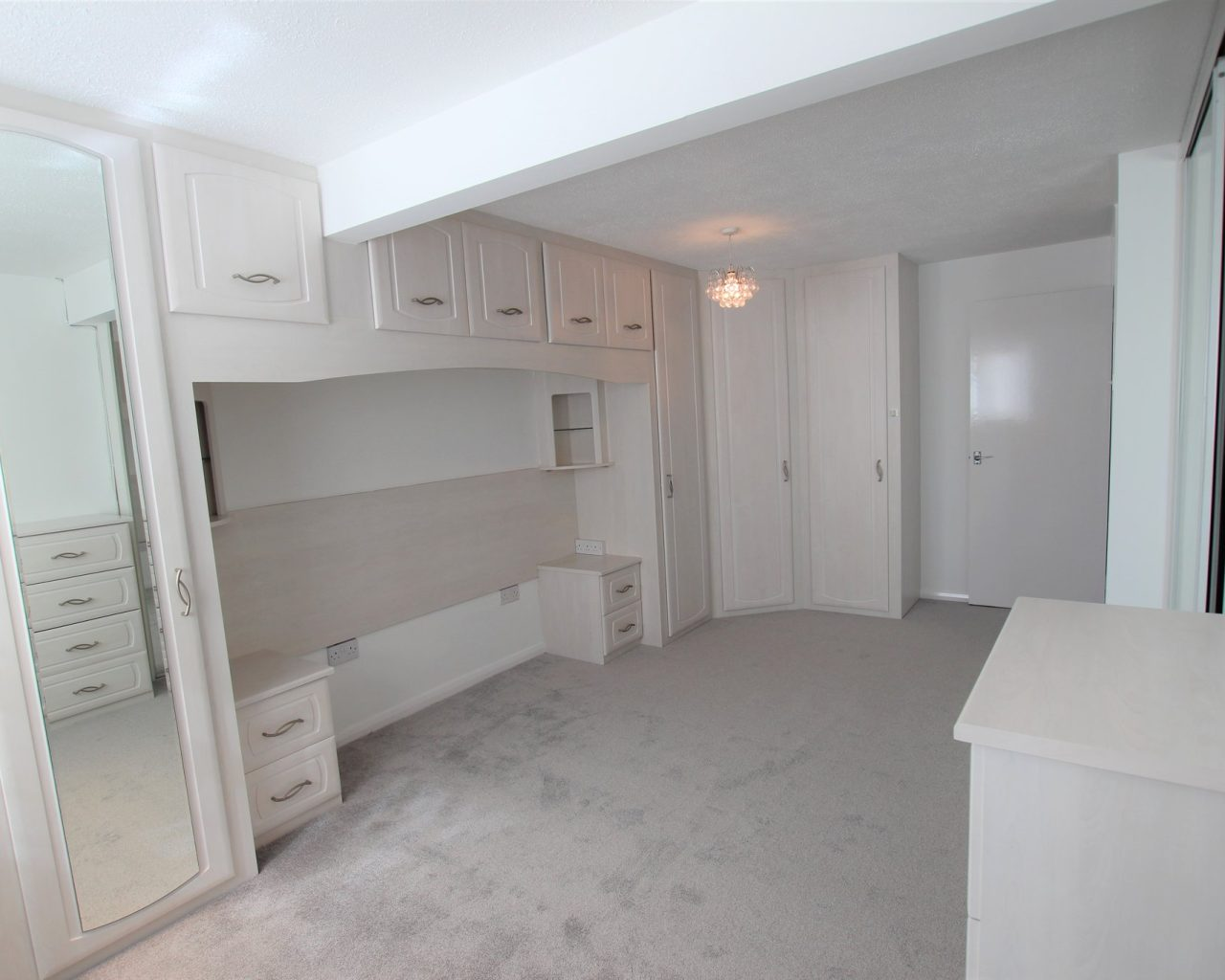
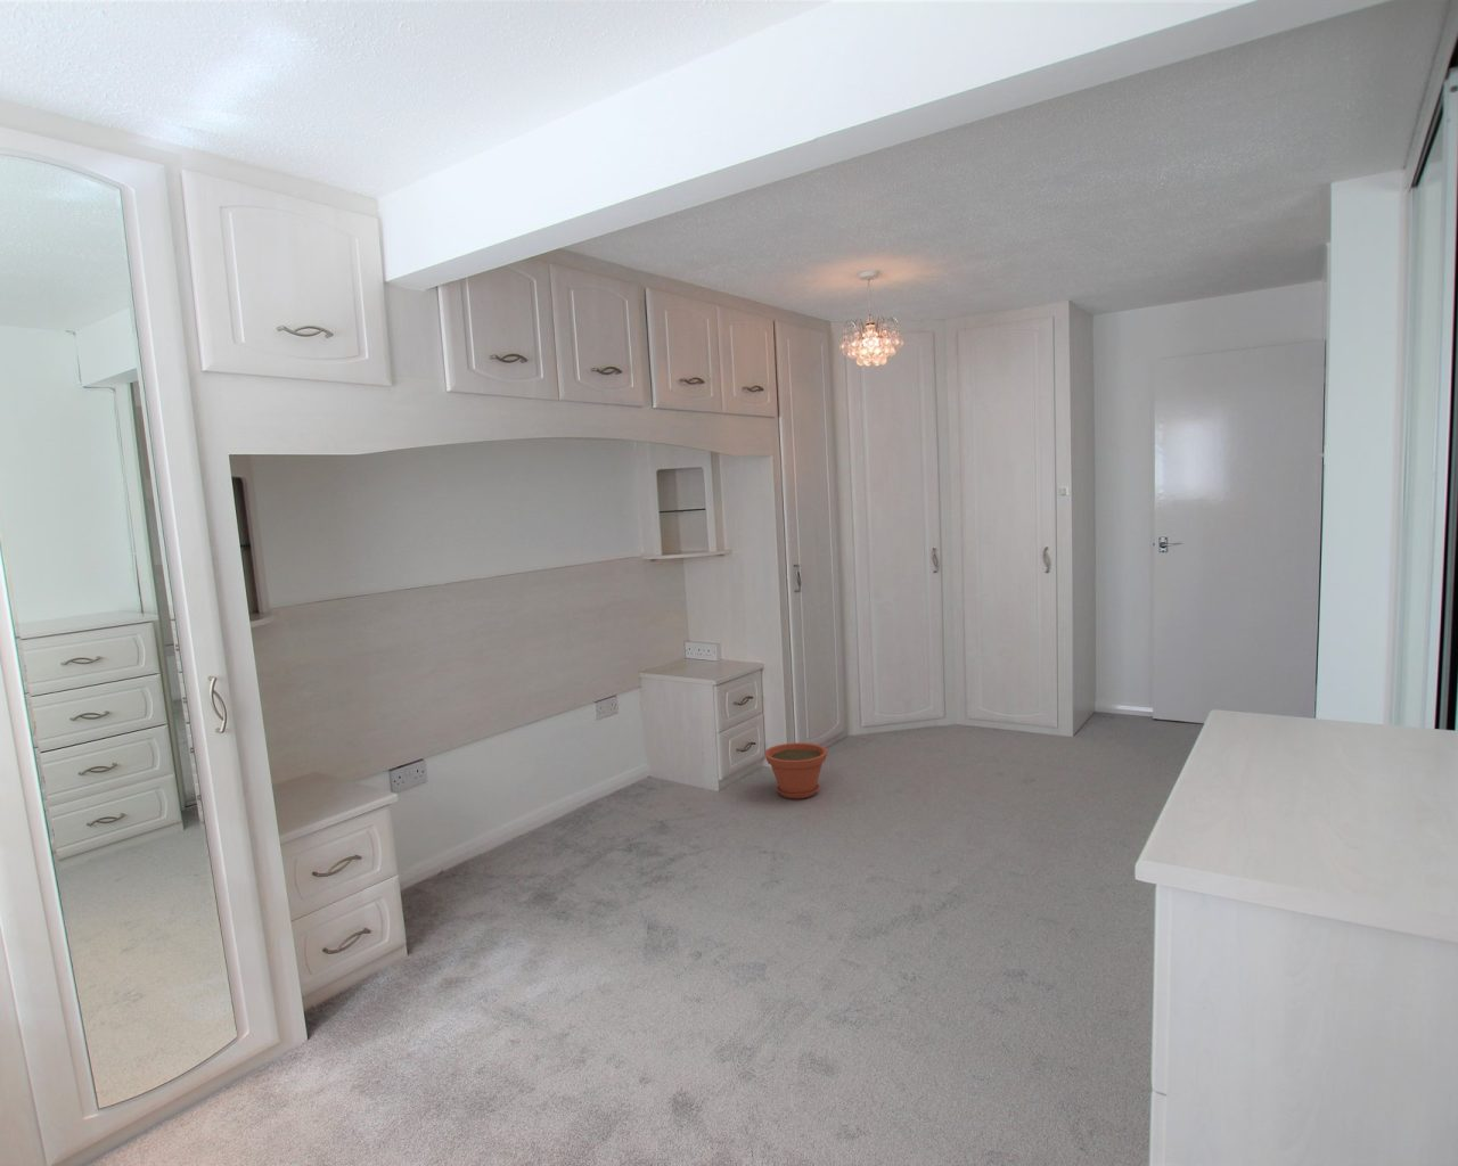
+ plant pot (796, 772)
